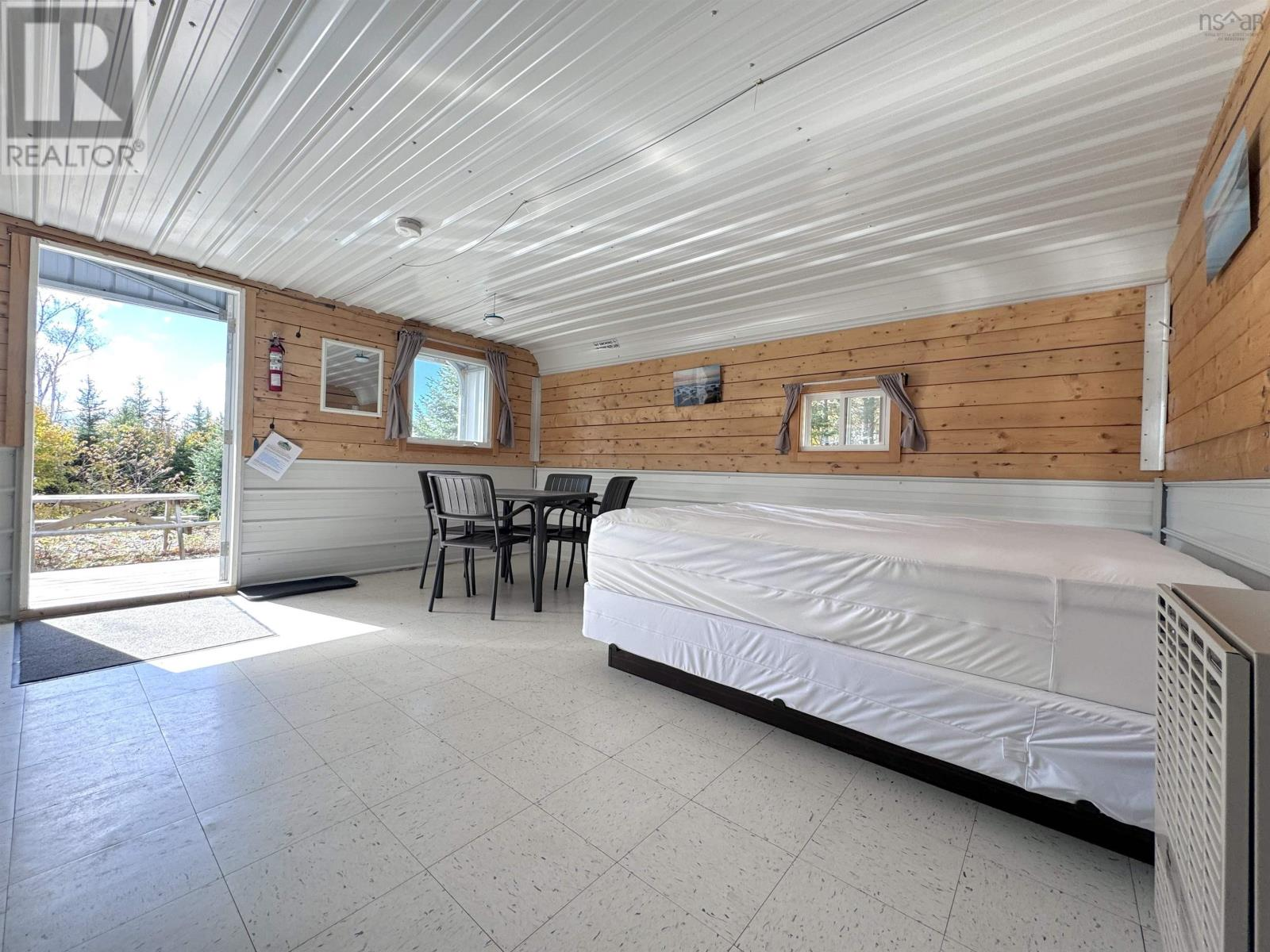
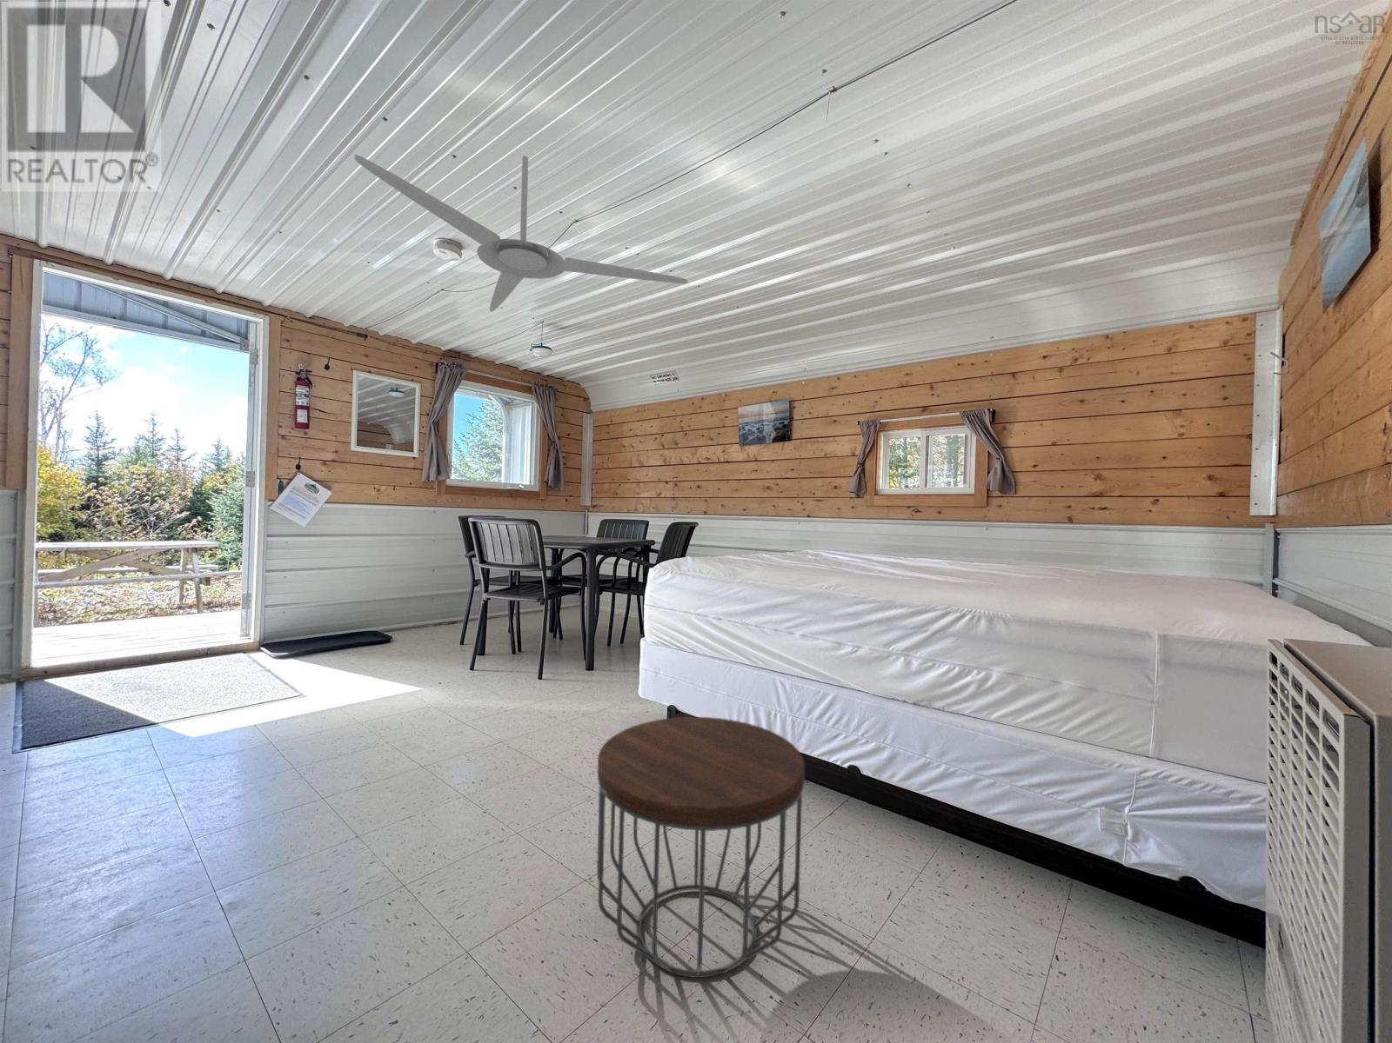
+ side table (698, 840)
+ ceiling fan (544, 247)
